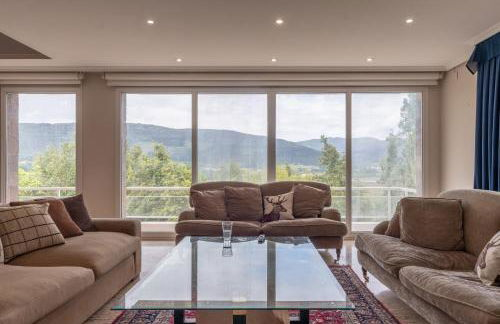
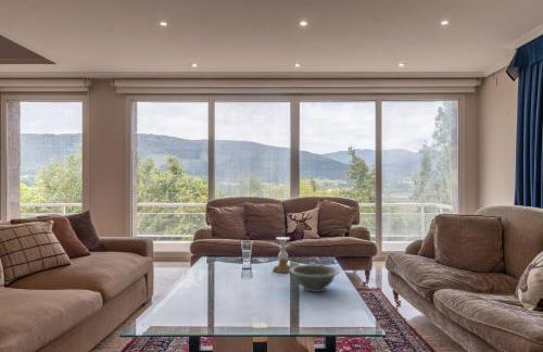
+ candle holder (282, 254)
+ decorative bowl (314, 279)
